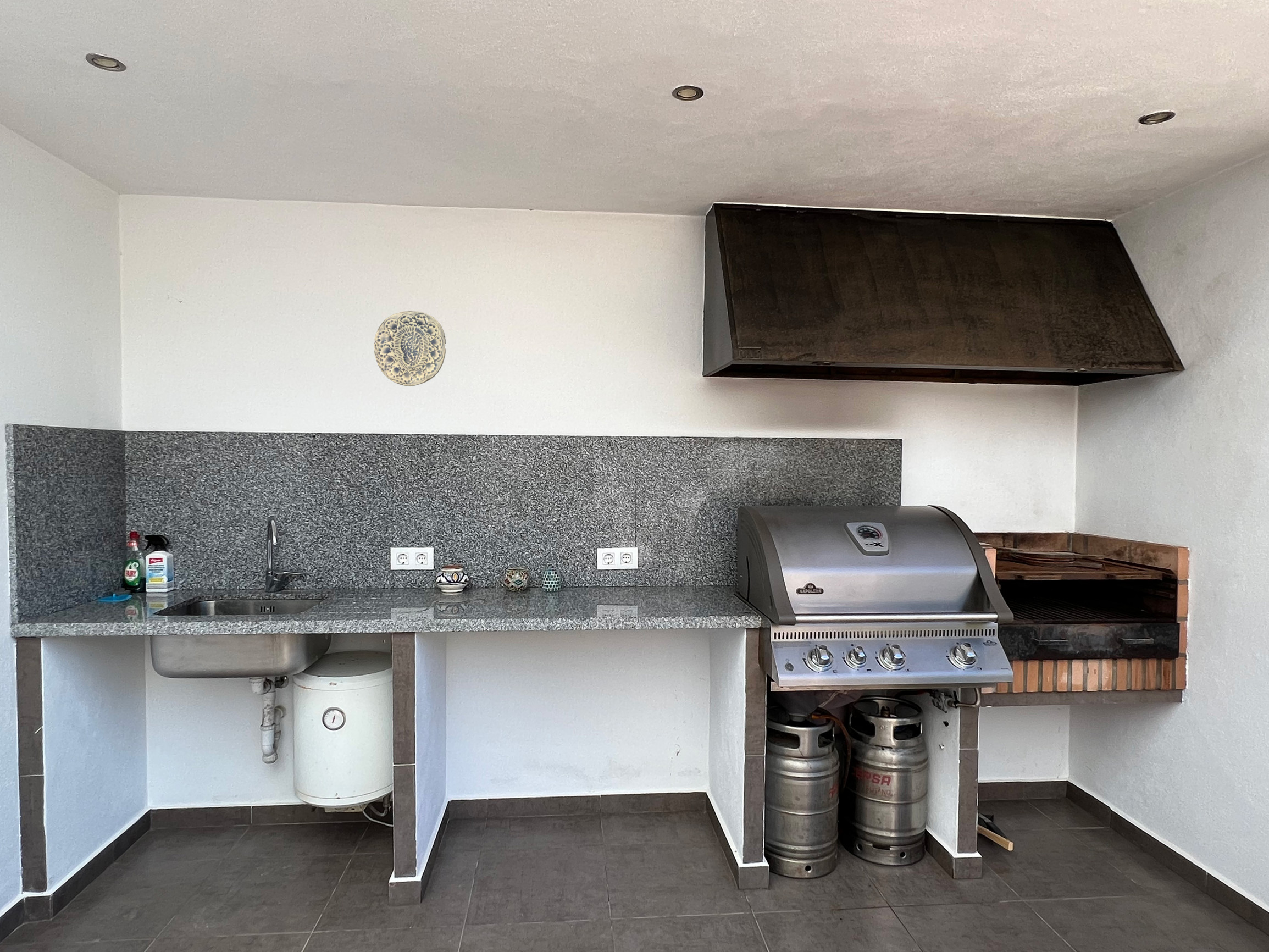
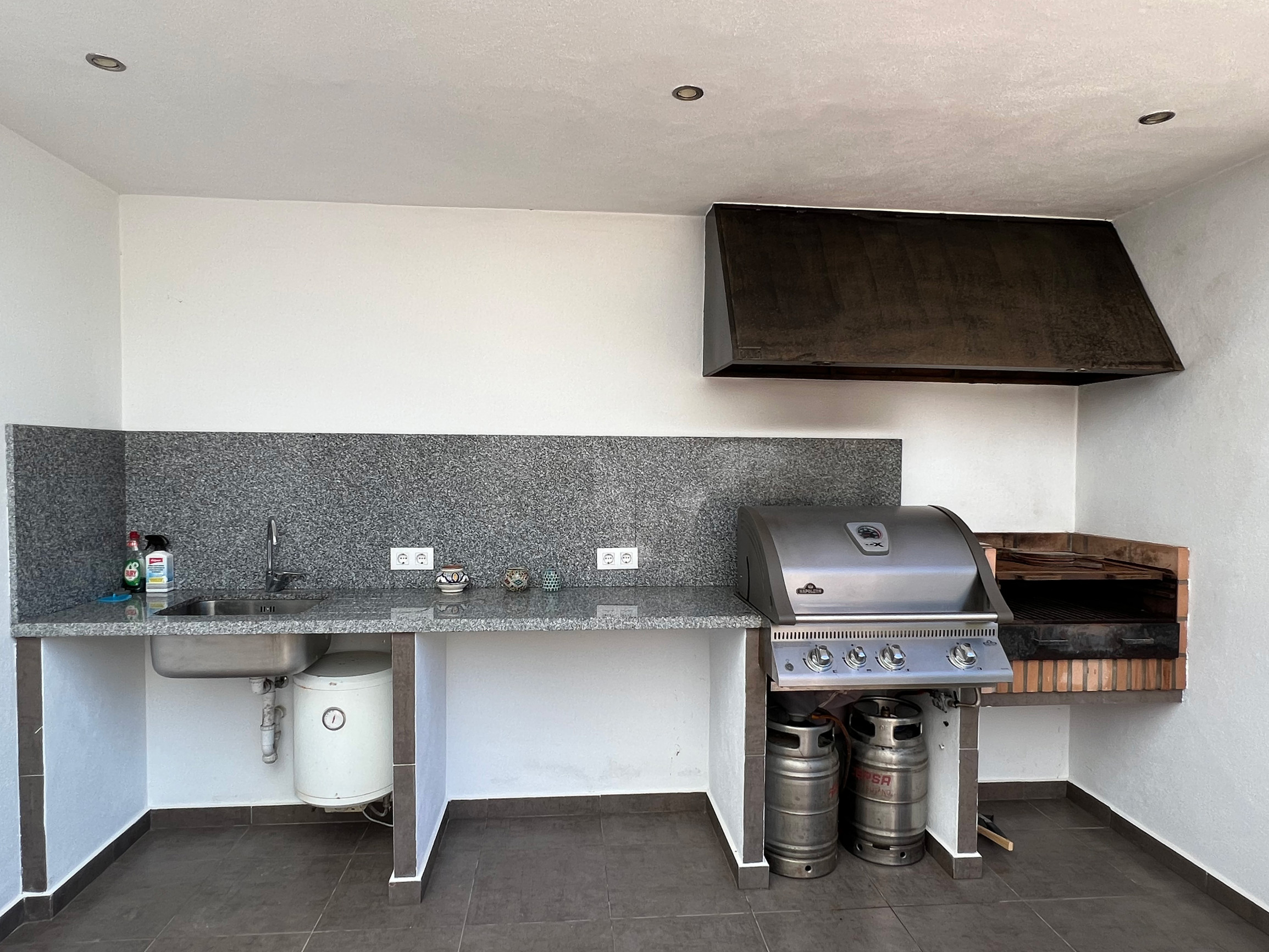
- decorative plate (409, 348)
